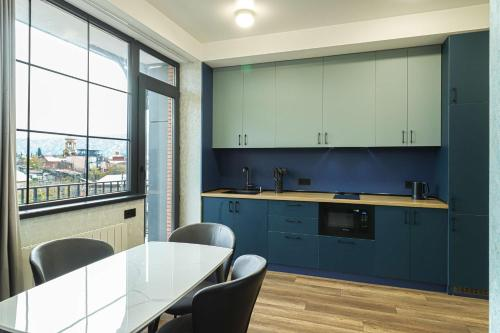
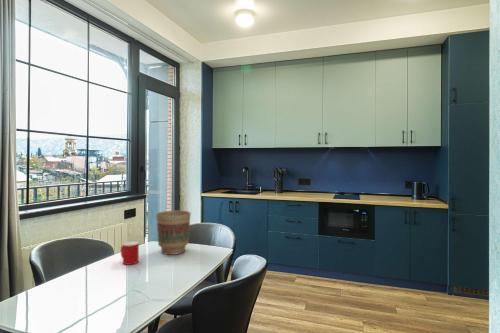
+ flower pot (173, 232)
+ cup (128, 252)
